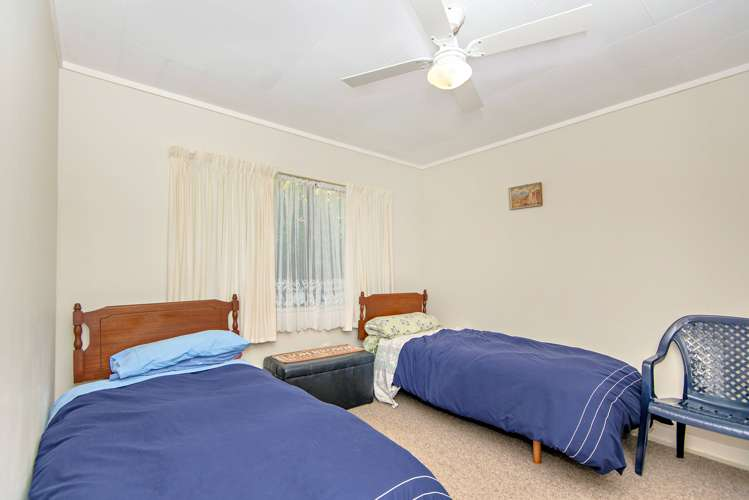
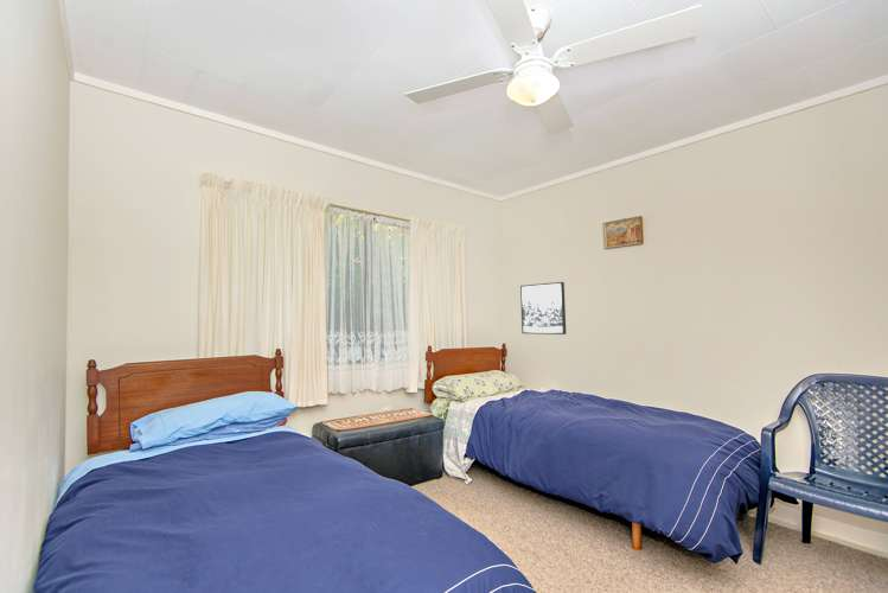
+ wall art (542, 308)
